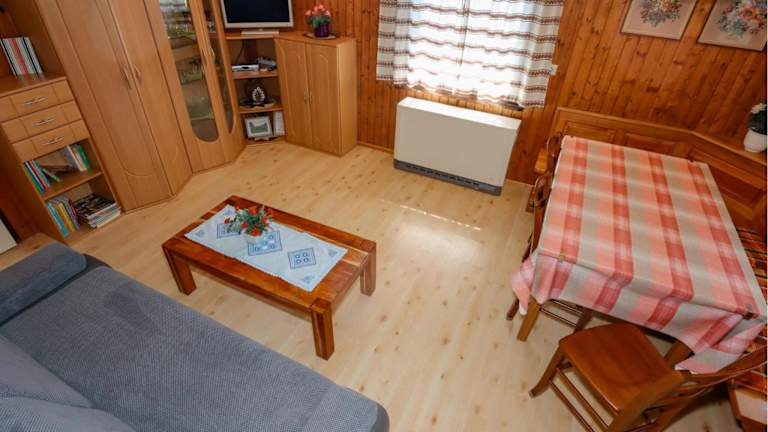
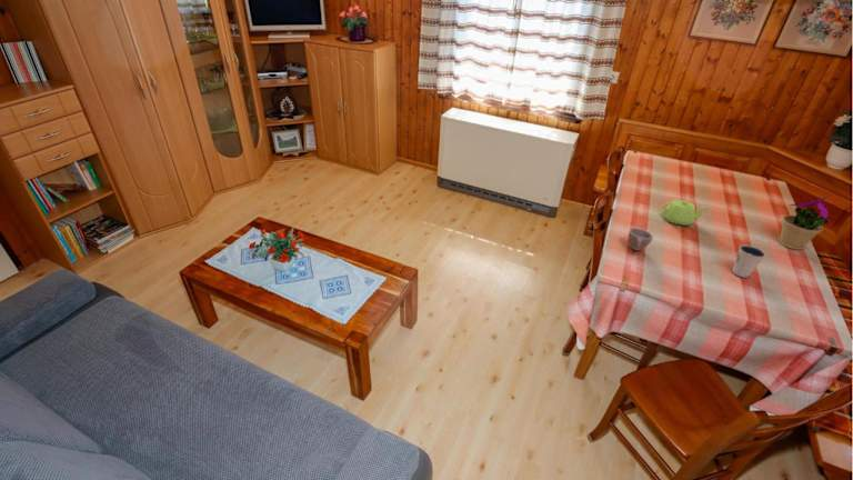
+ flower pot (803, 220)
+ teapot (684, 211)
+ dixie cup (746, 262)
+ cup (639, 241)
